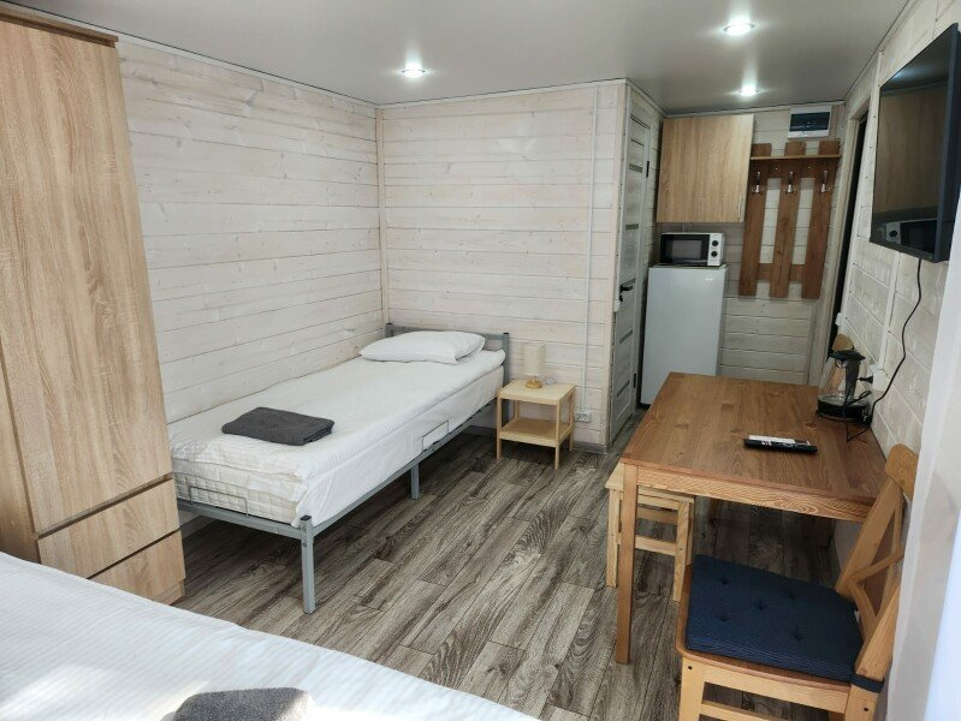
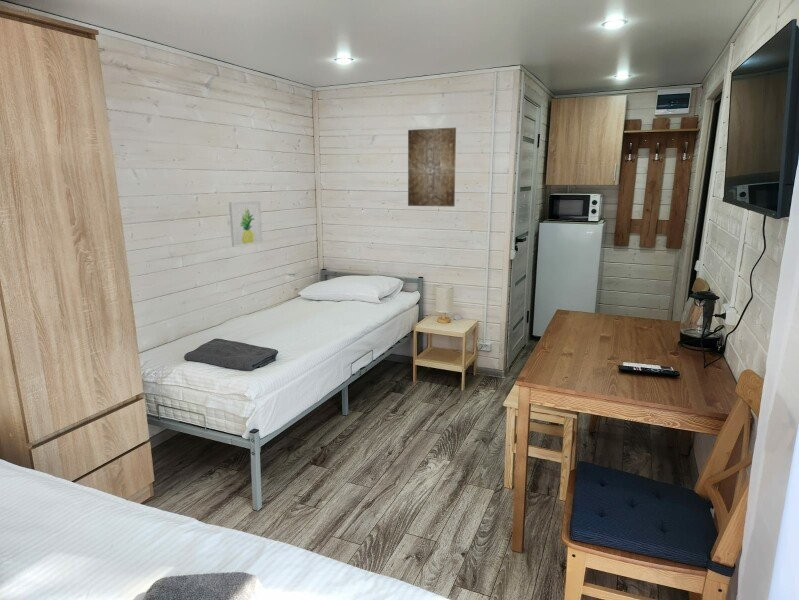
+ wall art (431, 168)
+ wall art (246, 223)
